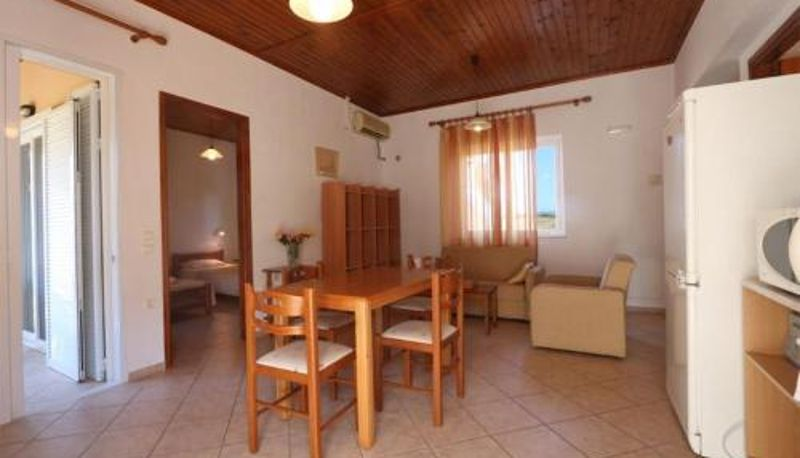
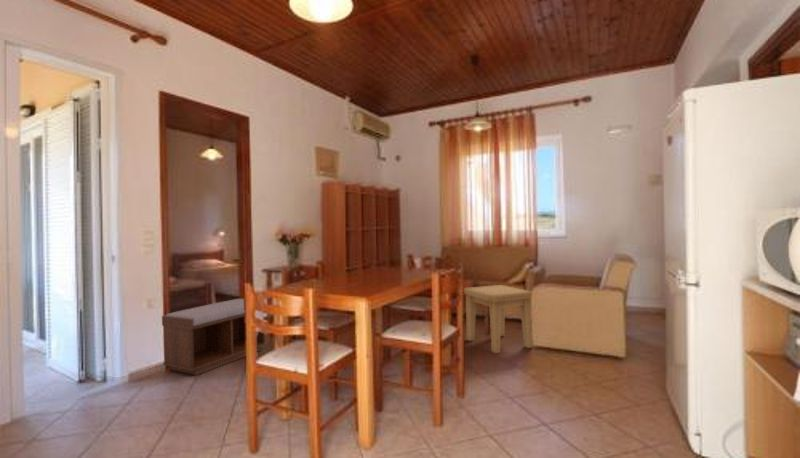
+ side table (497, 316)
+ bench (218, 332)
